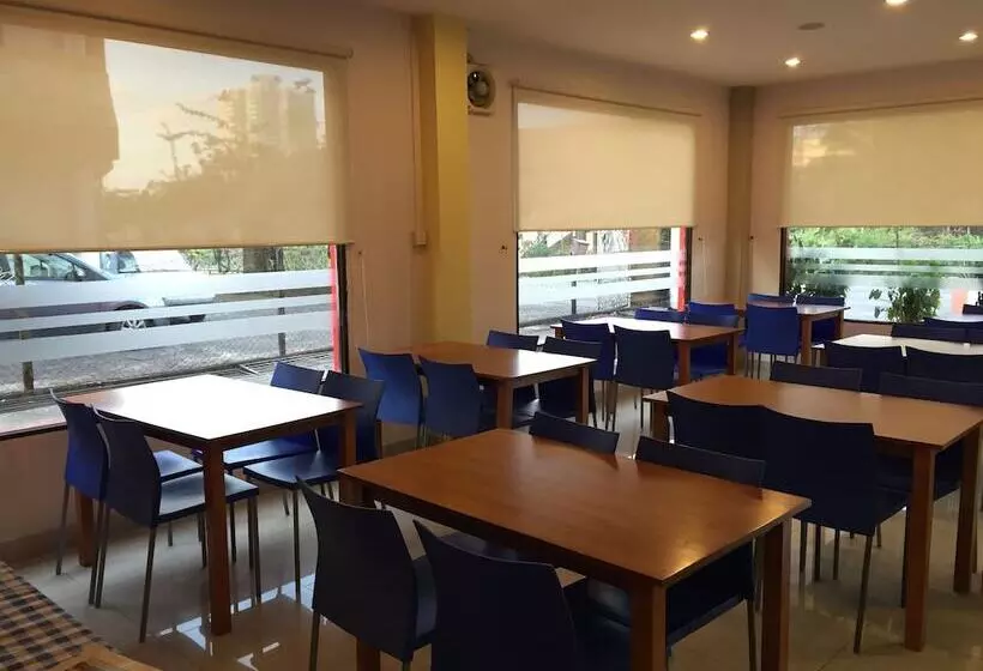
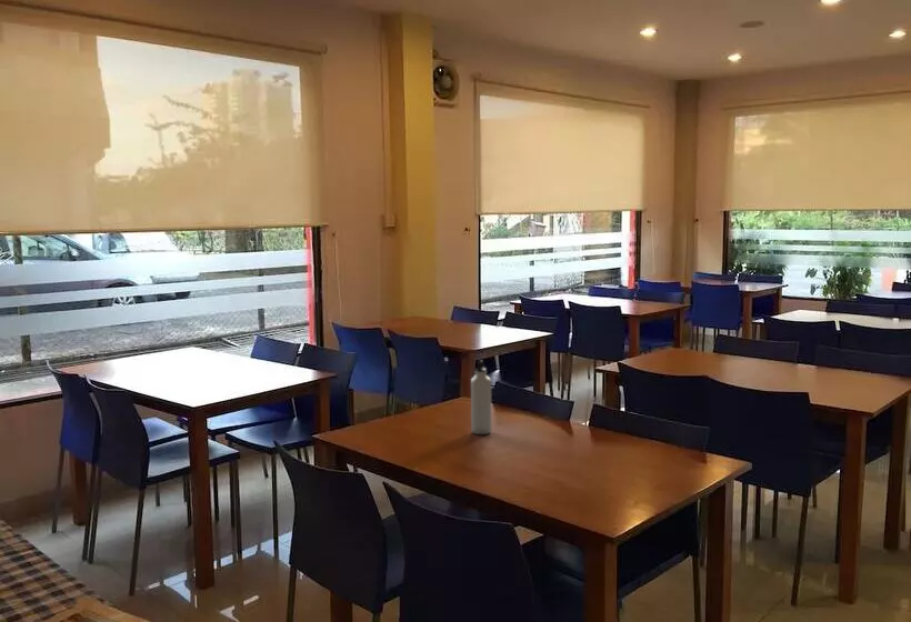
+ water bottle (481, 397)
